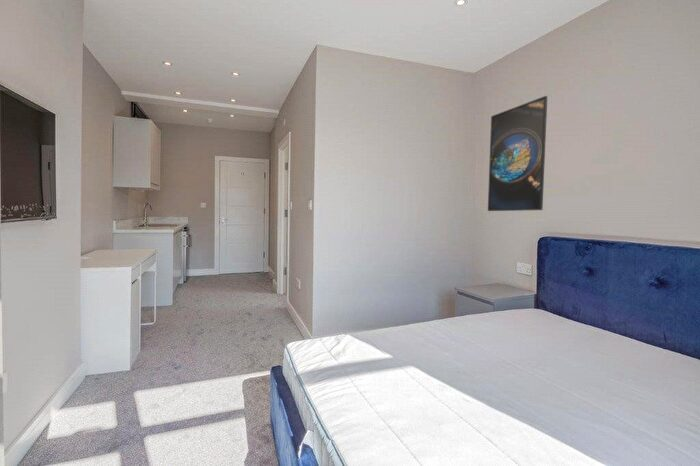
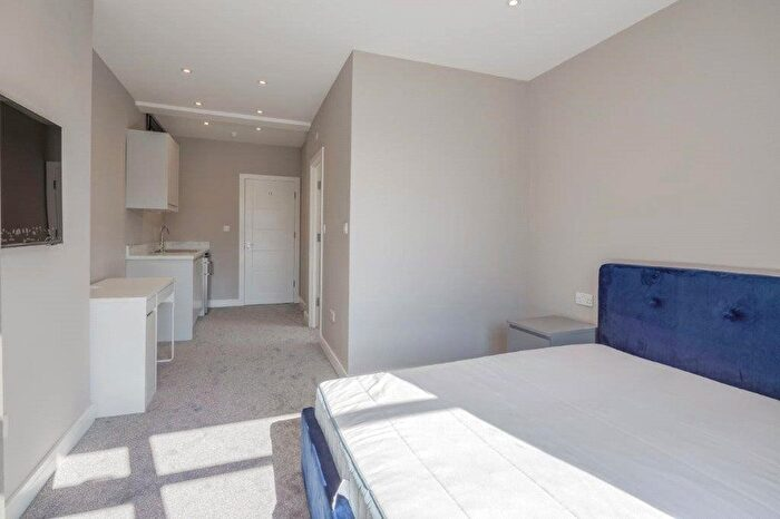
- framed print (514, 159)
